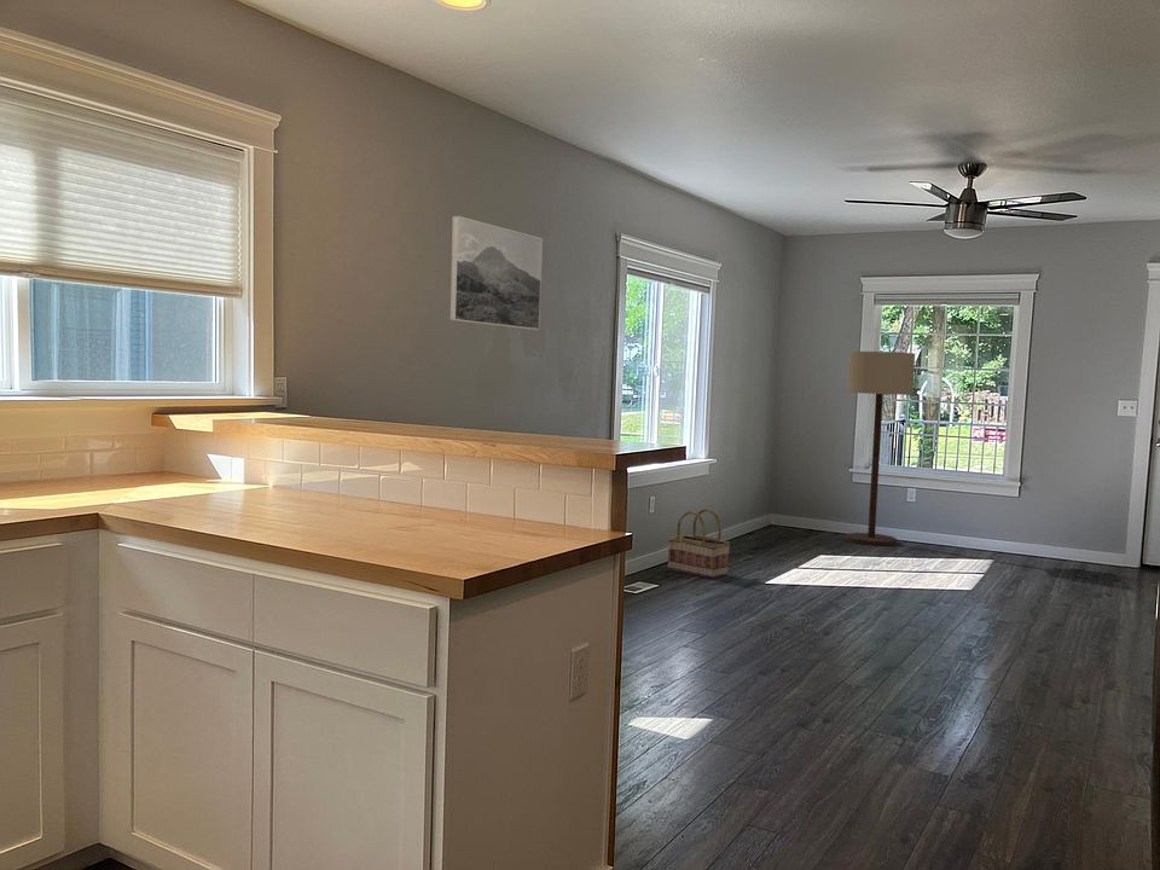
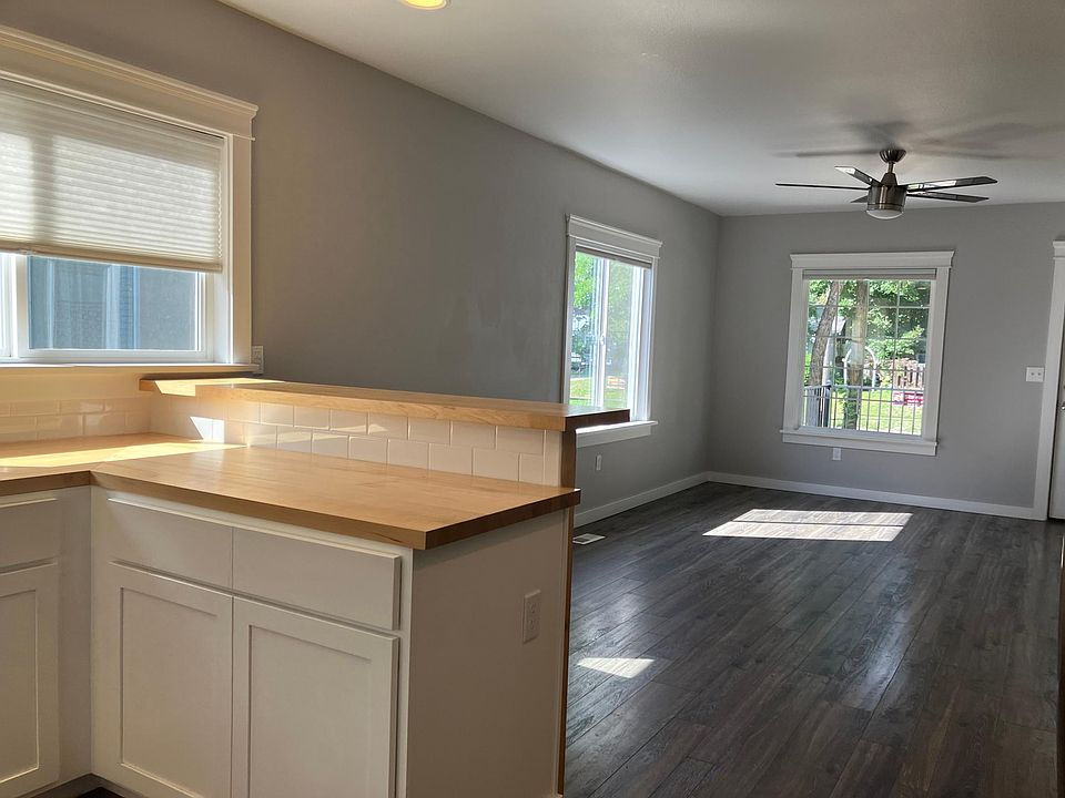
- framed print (498, 277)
- basket (698, 540)
- floor lamp (876, 447)
